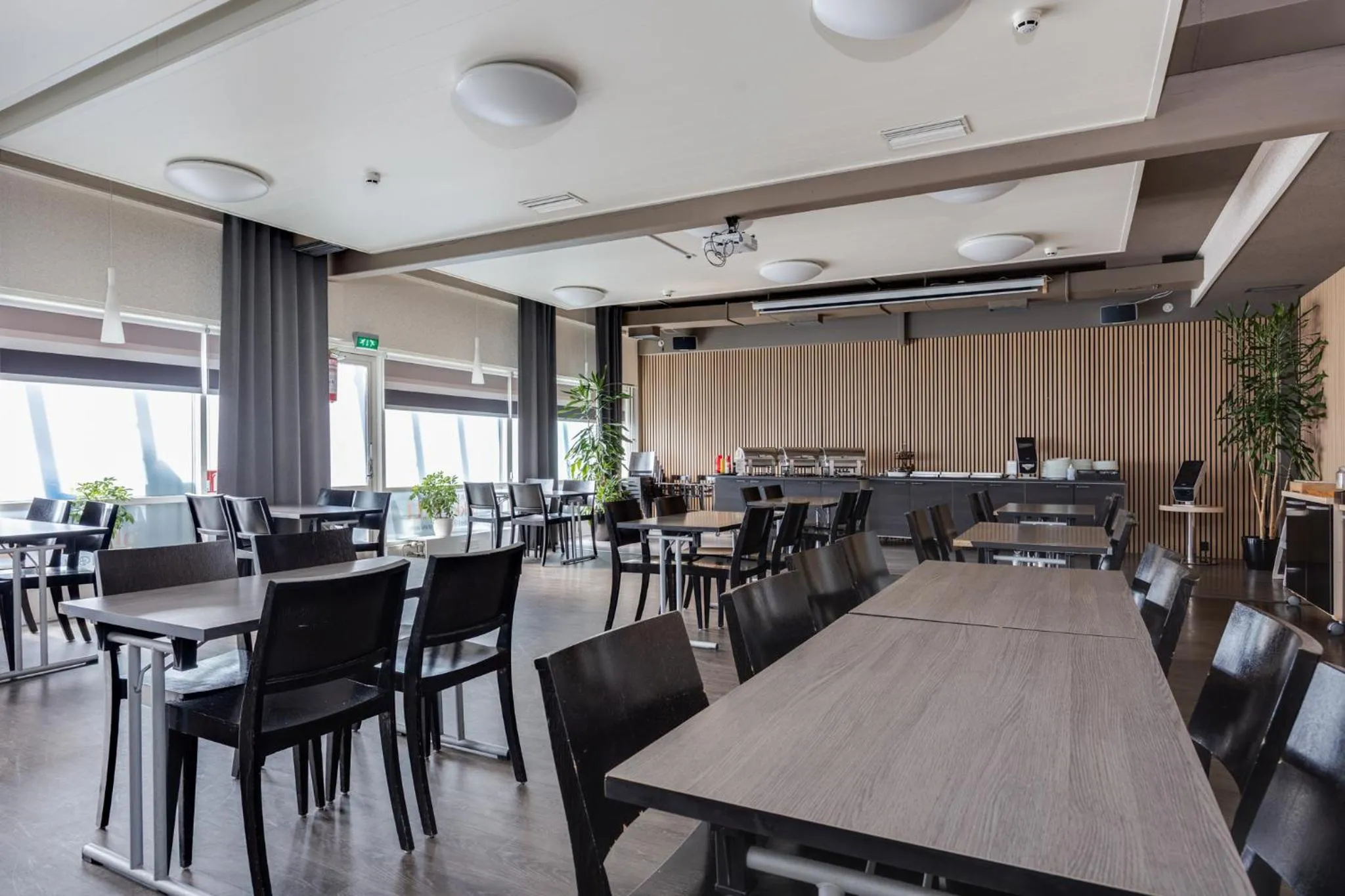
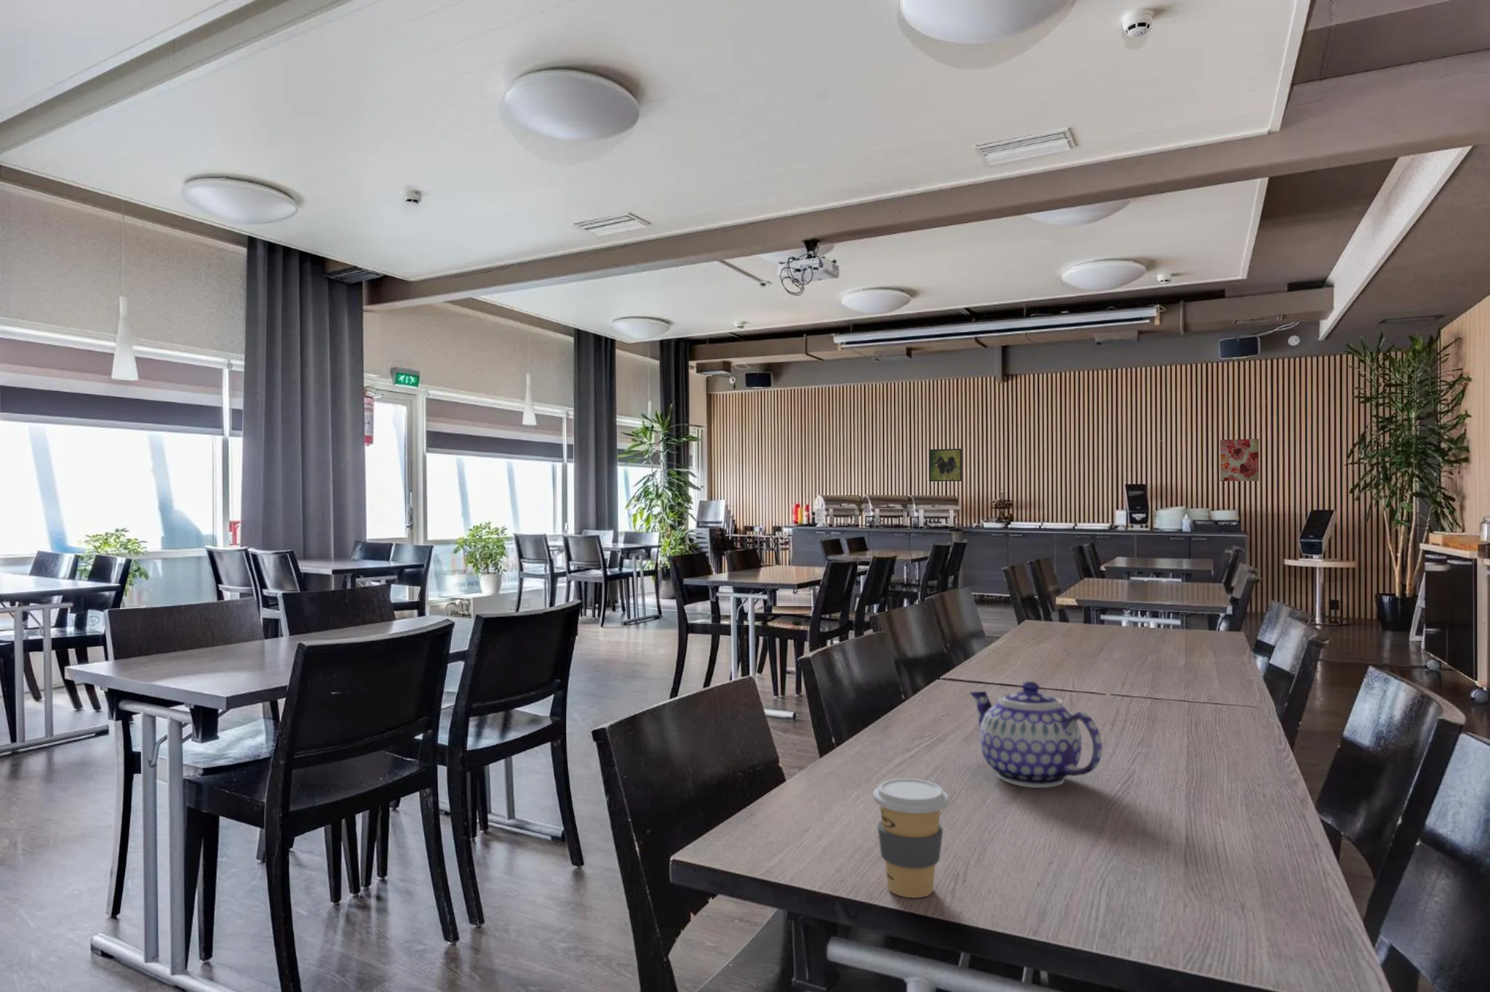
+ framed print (945, 465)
+ coffee cup (911, 838)
+ teapot (1029, 728)
+ wall art (1239, 461)
